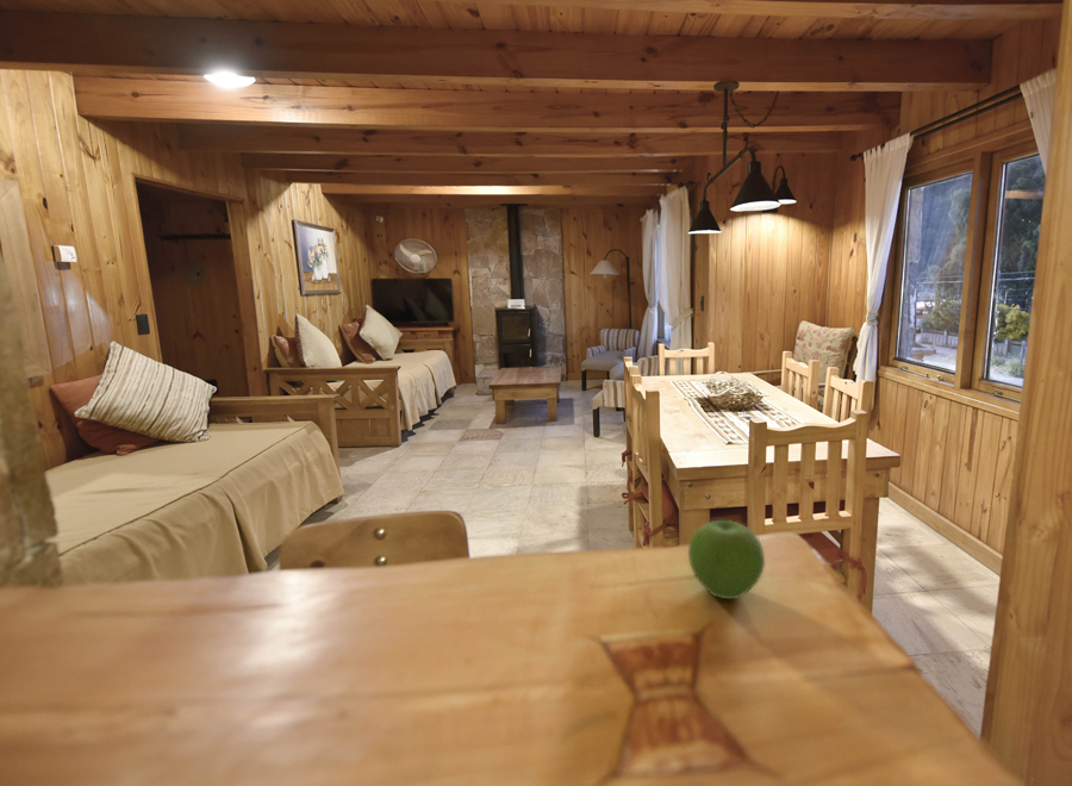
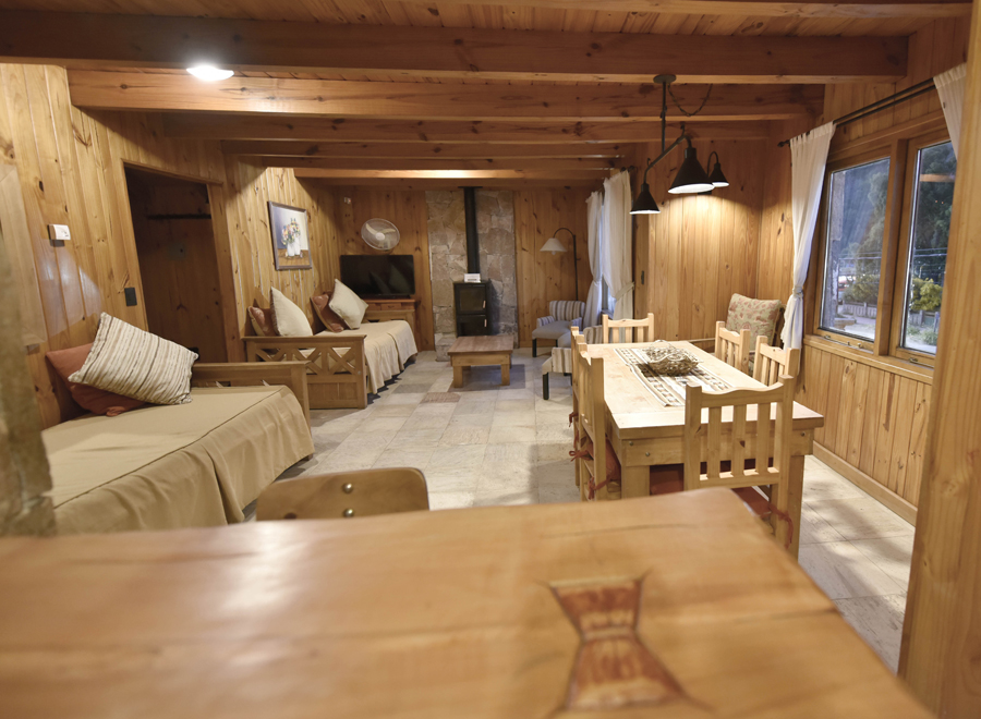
- fruit (725, 559)
